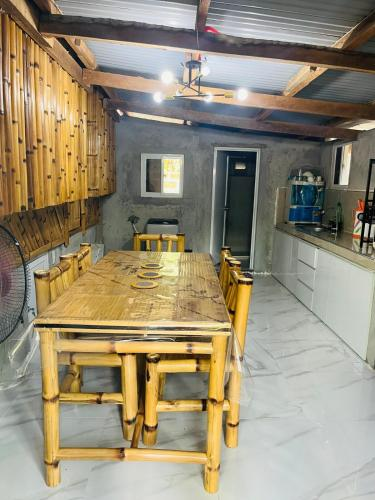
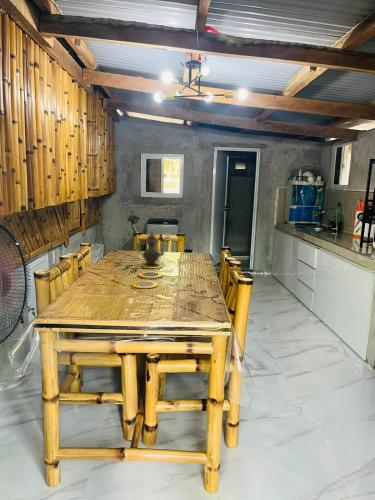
+ teapot (150, 247)
